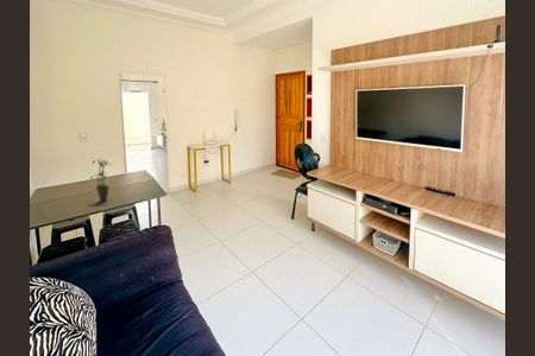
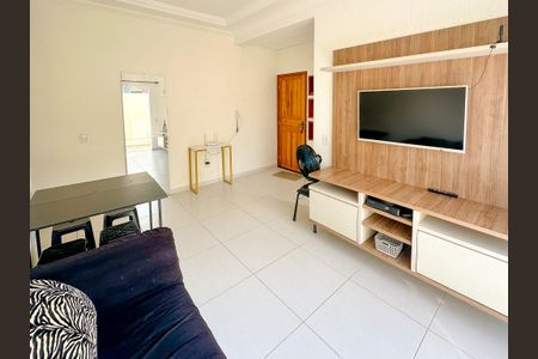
- potted plant (101, 179)
